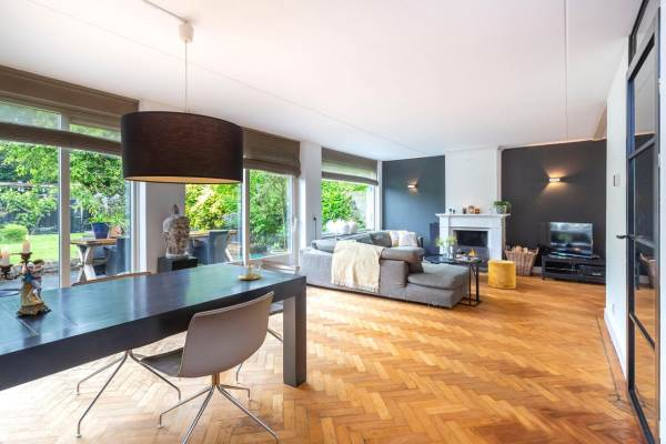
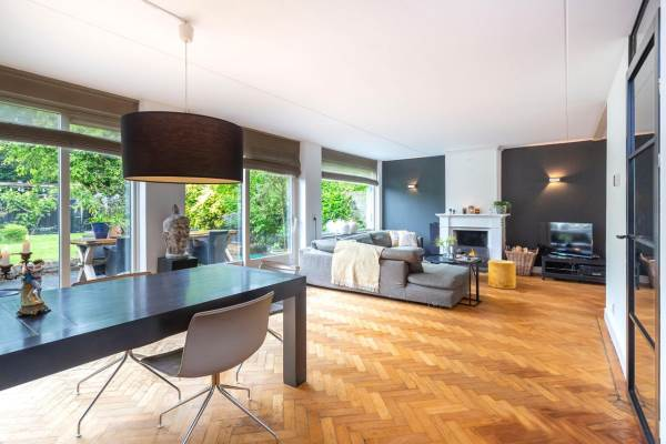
- candle holder (250, 265)
